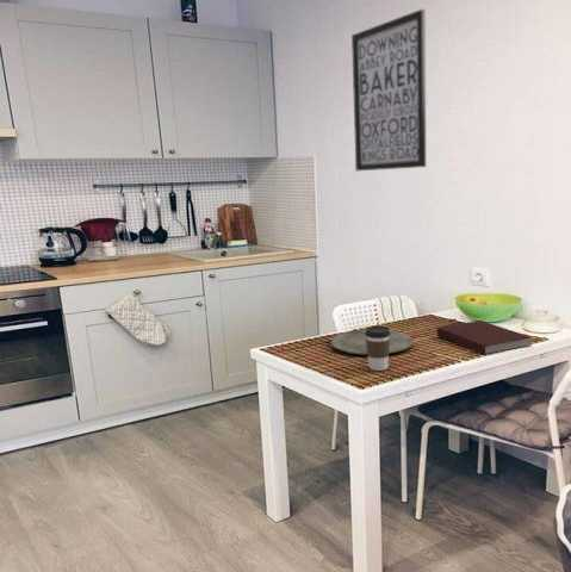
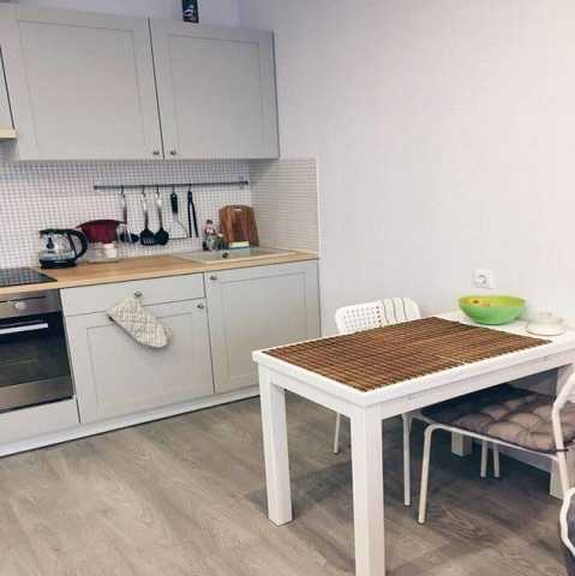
- plate (365, 342)
- coffee cup (378, 348)
- wall art (386, 98)
- notebook (482, 336)
